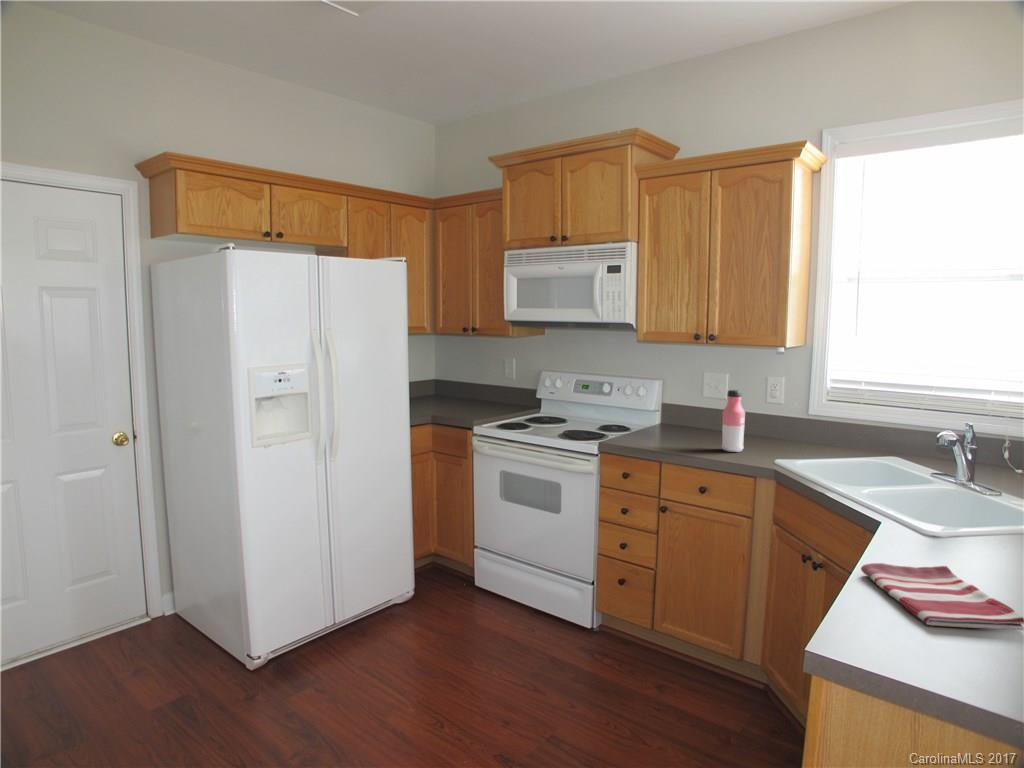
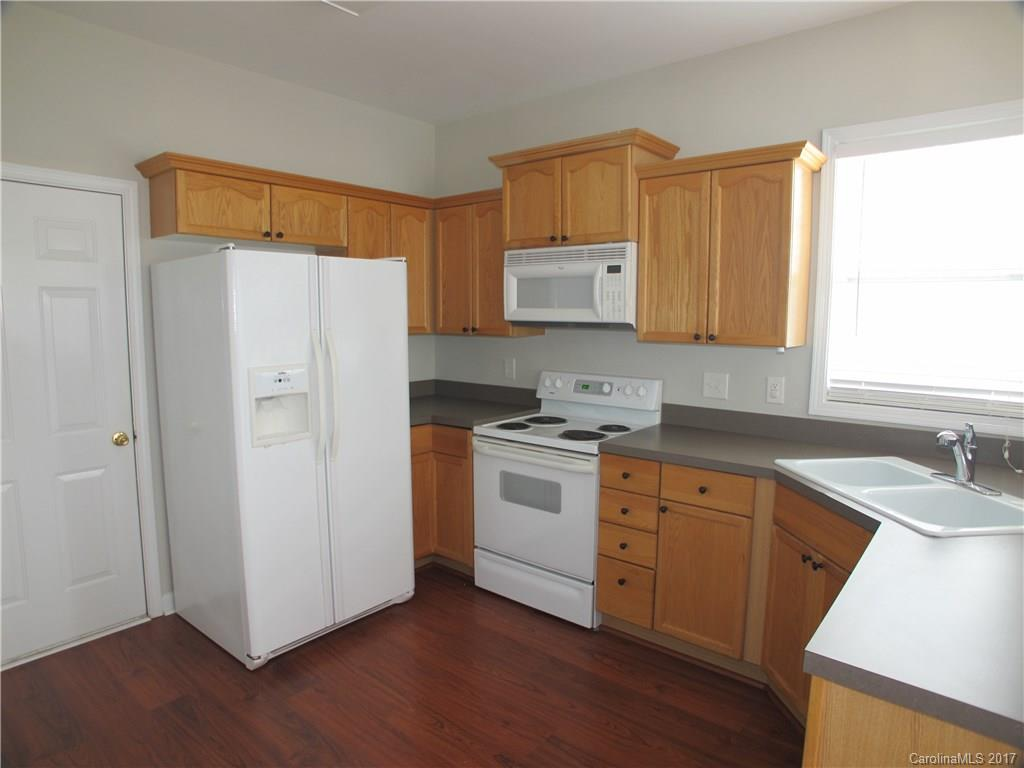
- water bottle (733, 420)
- dish towel (935, 592)
